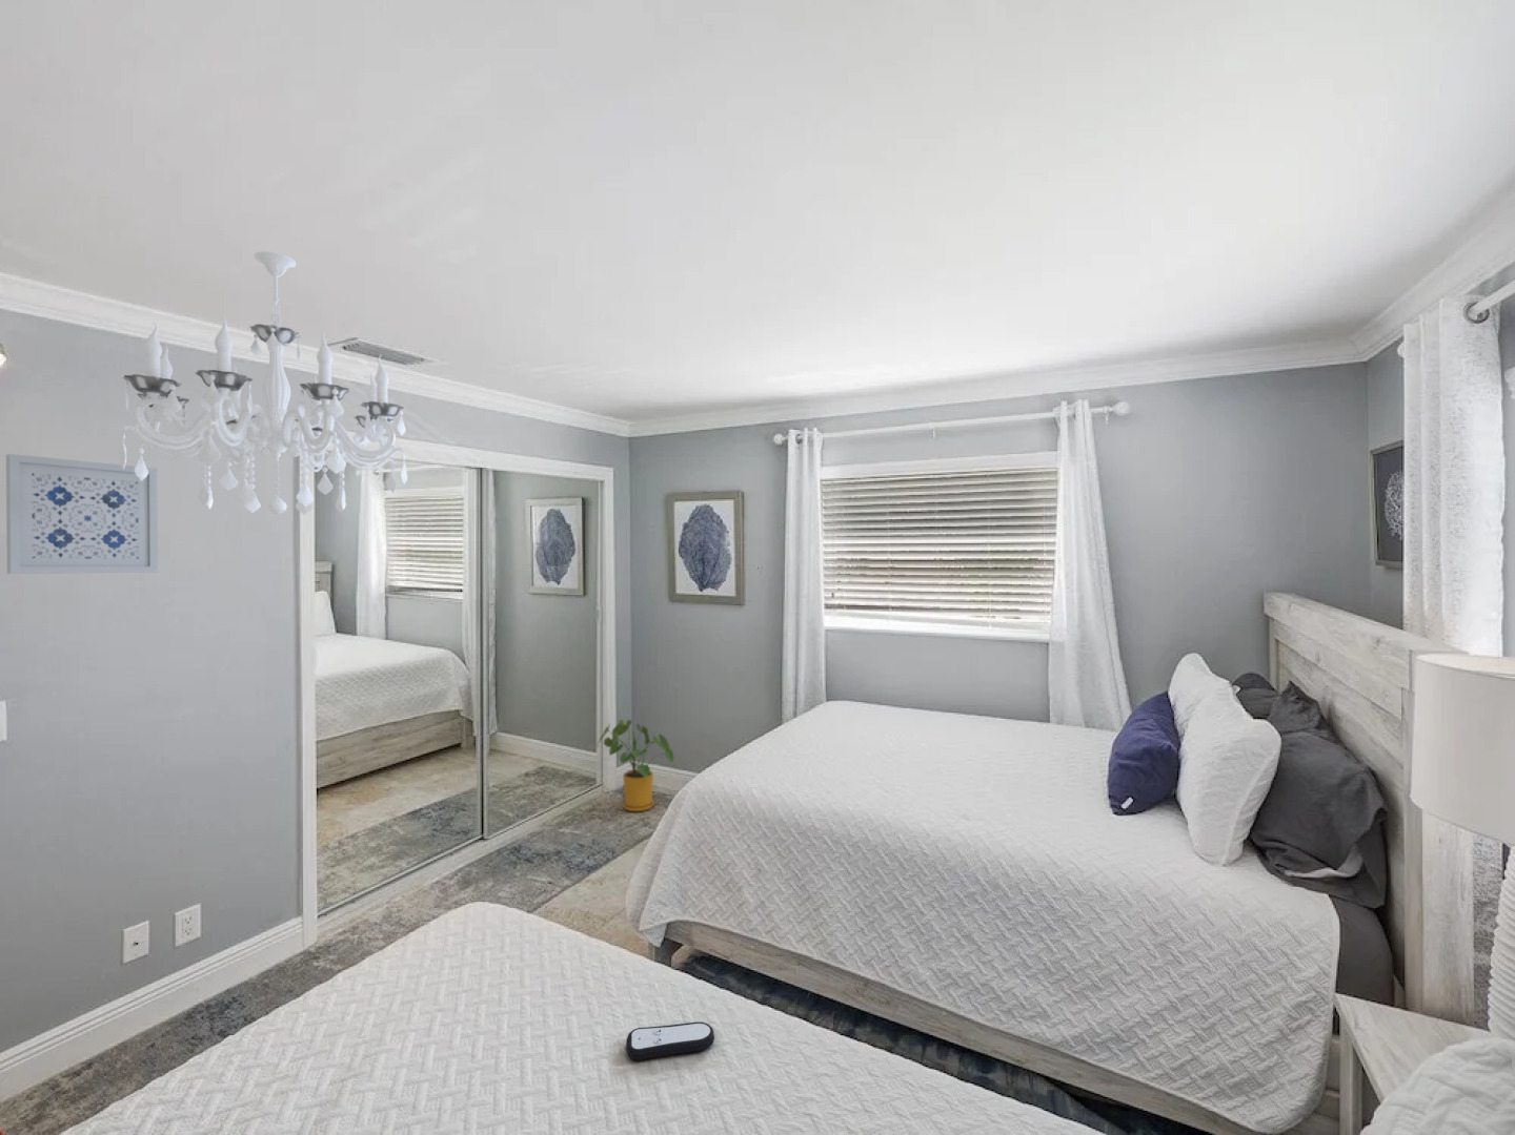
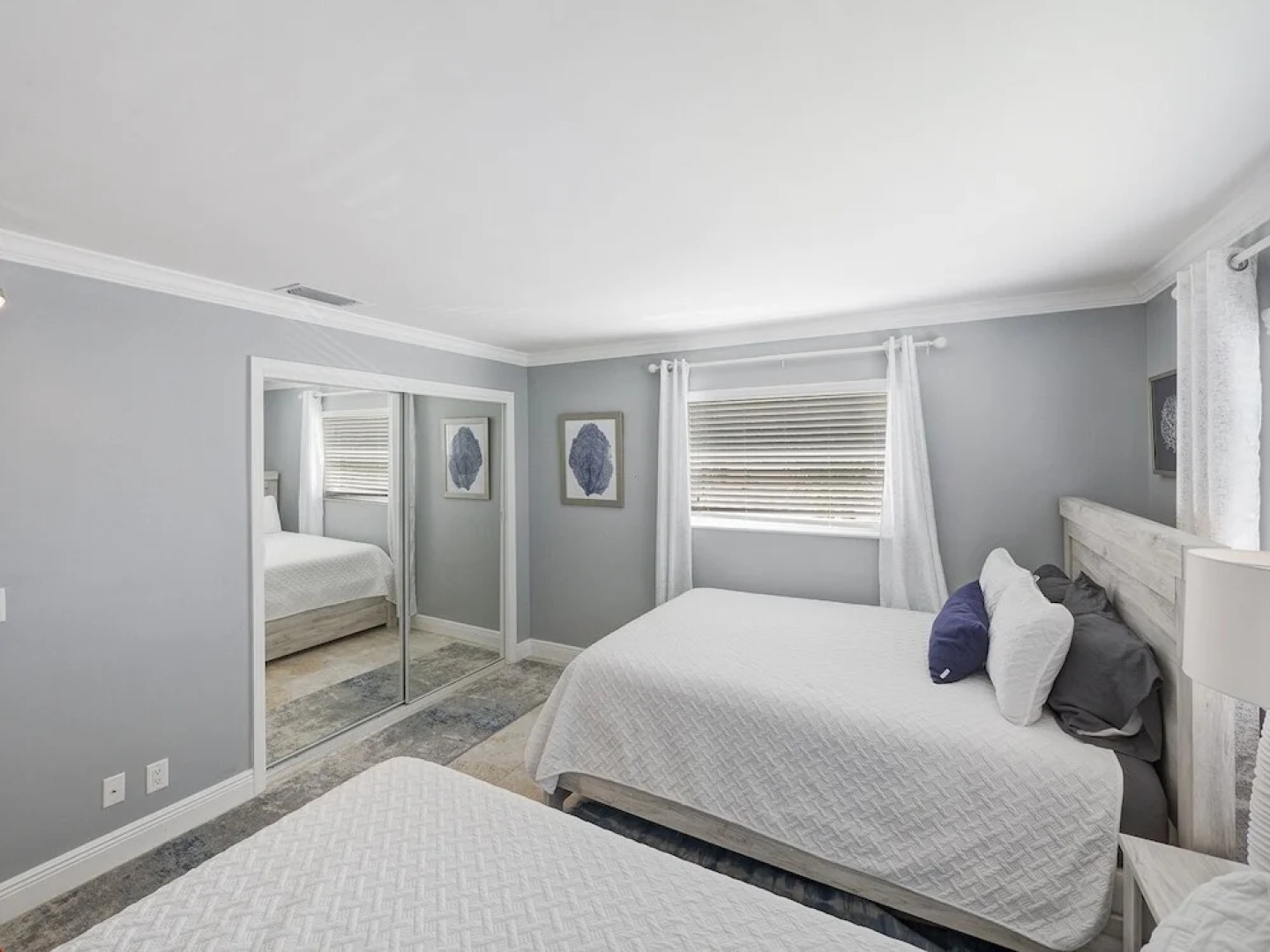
- remote control (670, 1038)
- wall art (86, 517)
- chandelier (276, 386)
- house plant (635, 765)
